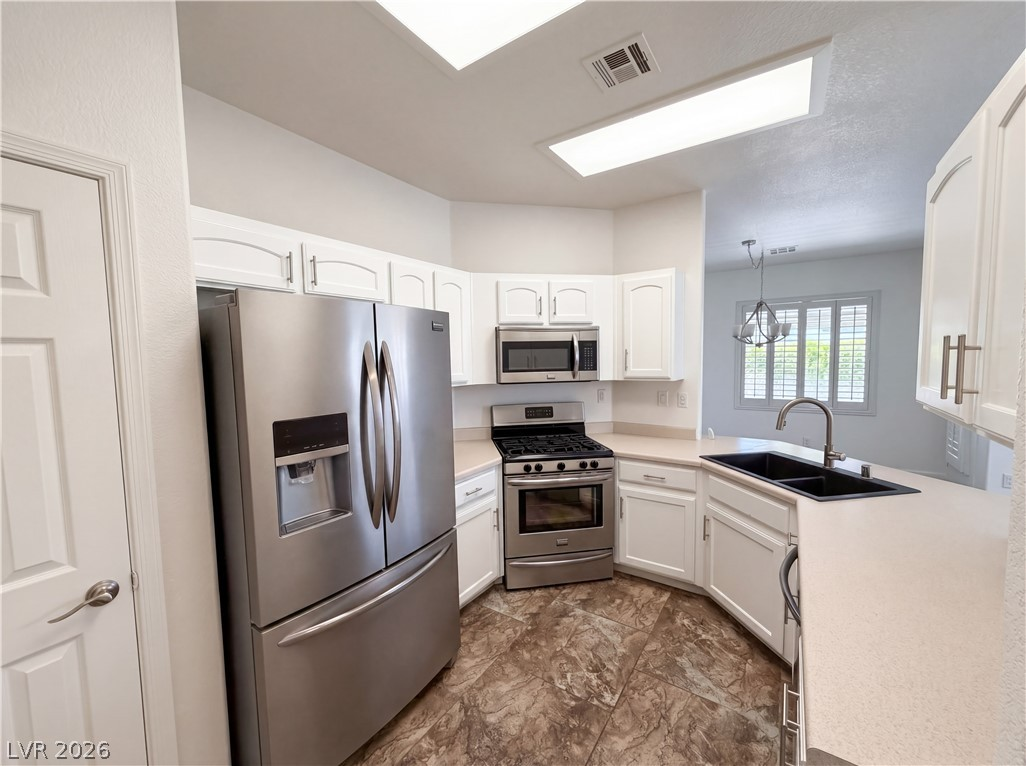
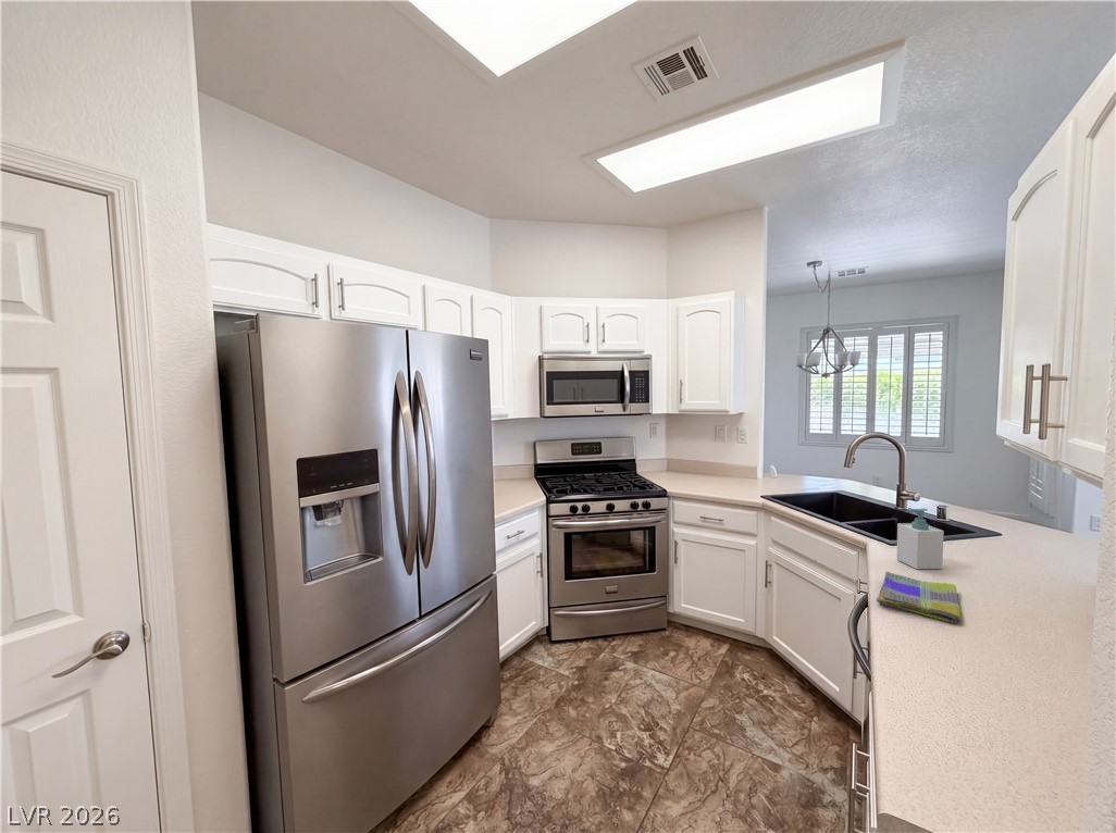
+ soap bottle (919, 536)
+ dish towel (918, 594)
